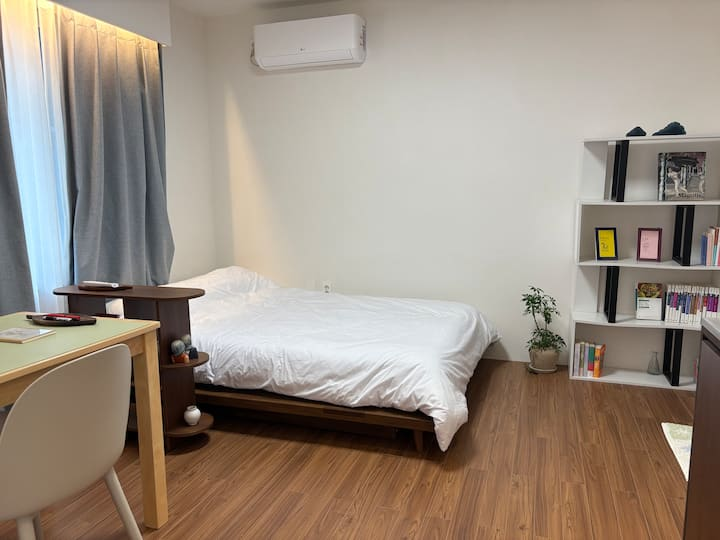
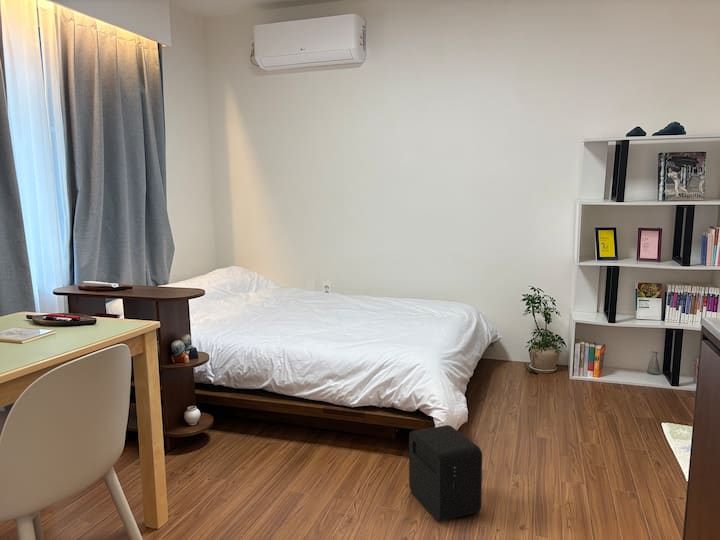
+ air purifier (445, 470)
